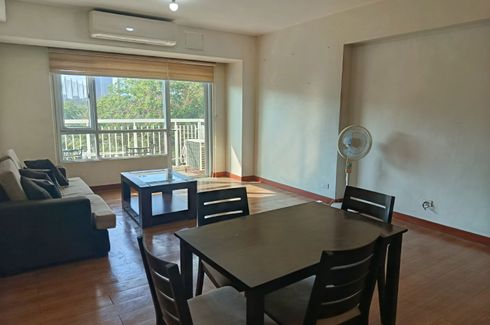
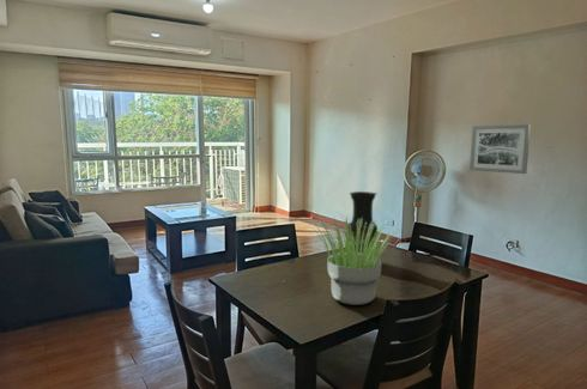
+ potted plant (353, 261)
+ vase (362, 227)
+ wall art (497, 148)
